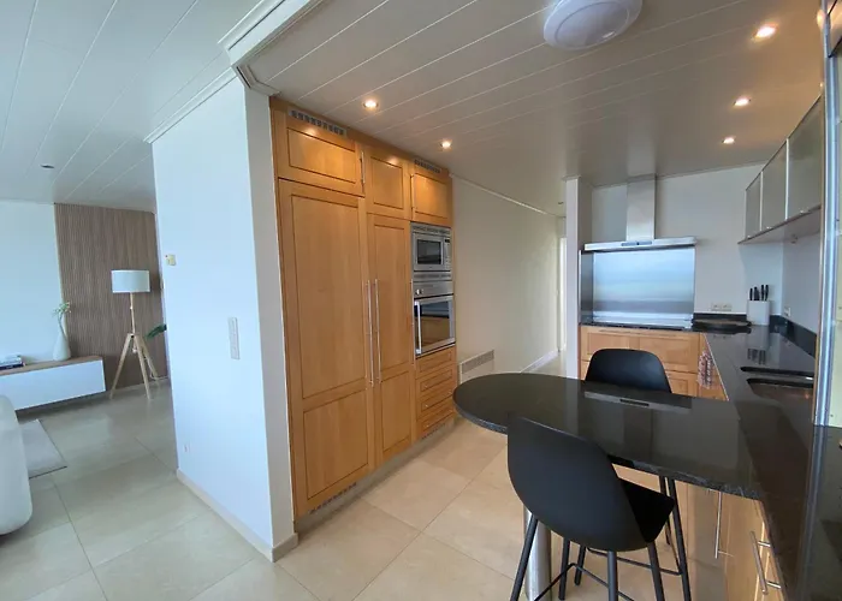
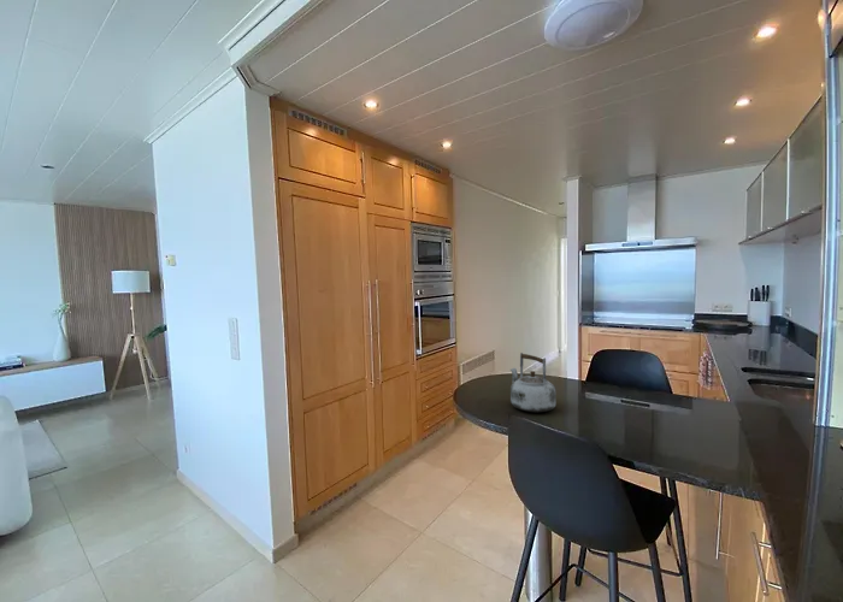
+ kettle (529, 379)
